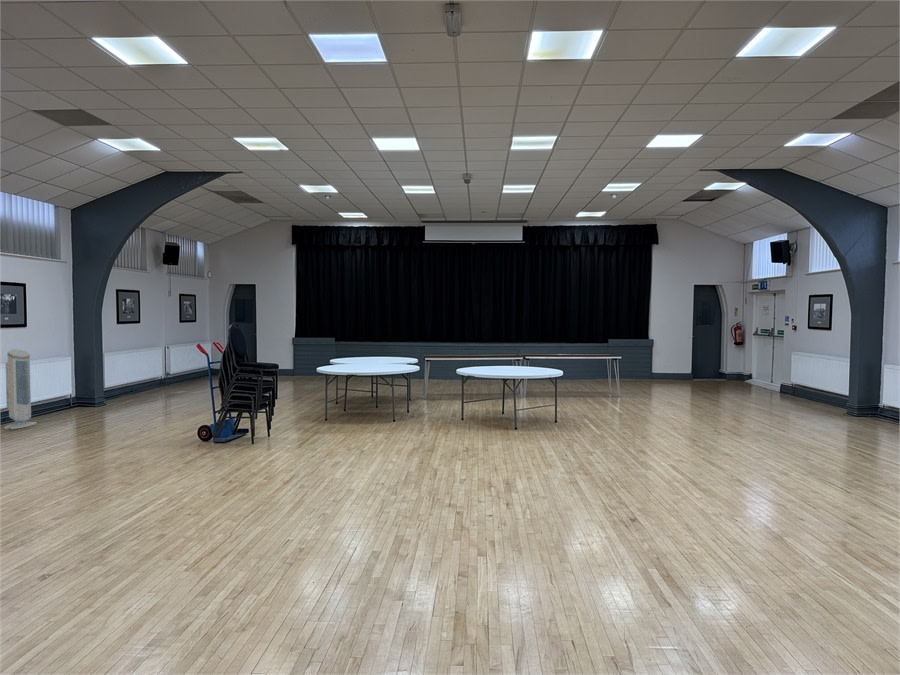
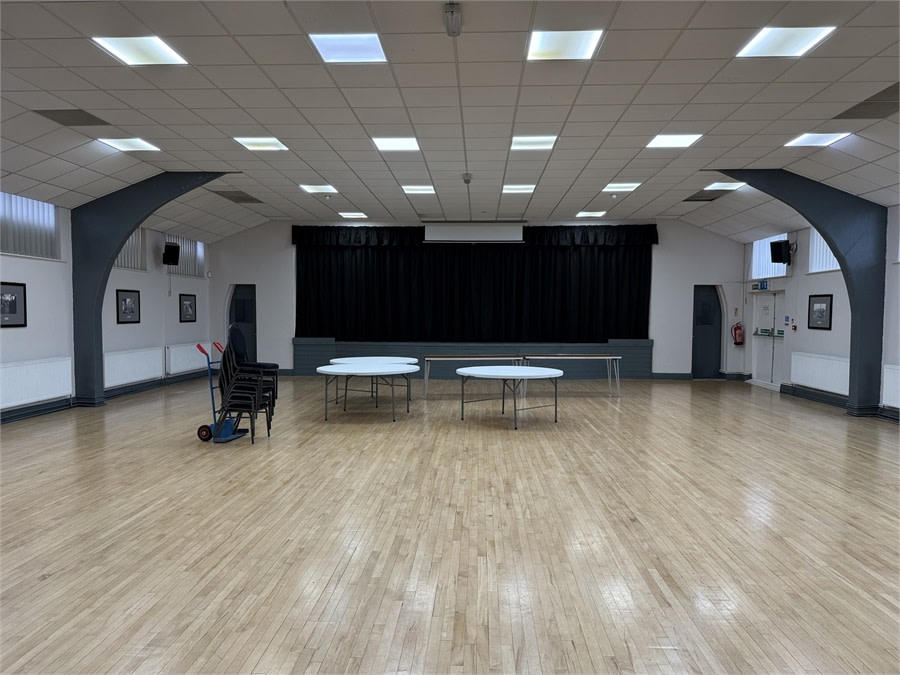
- air purifier (19, 387)
